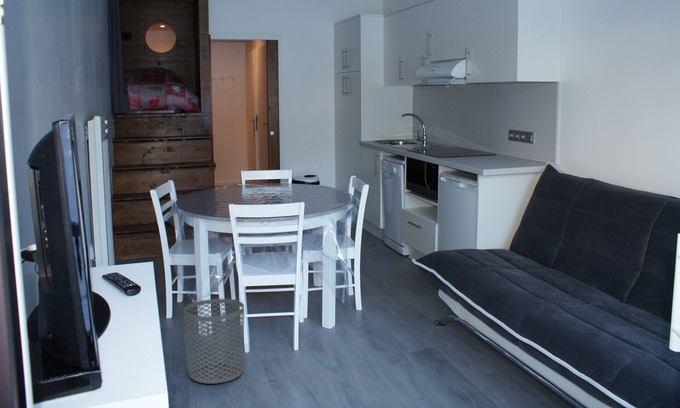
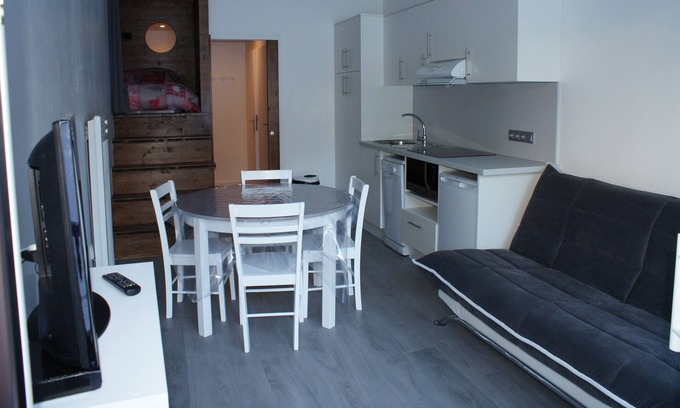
- waste bin (215, 340)
